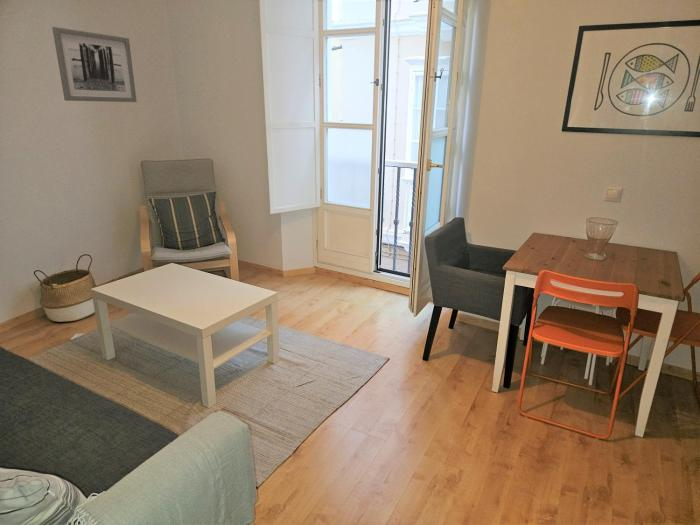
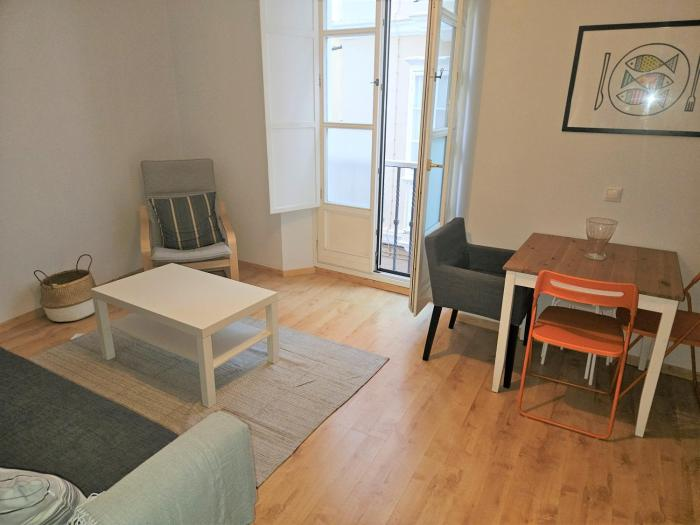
- wall art (98, 68)
